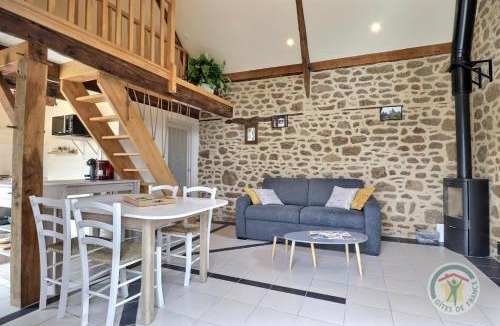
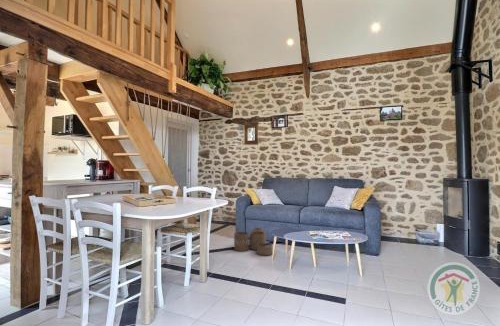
+ woven basket (257, 238)
